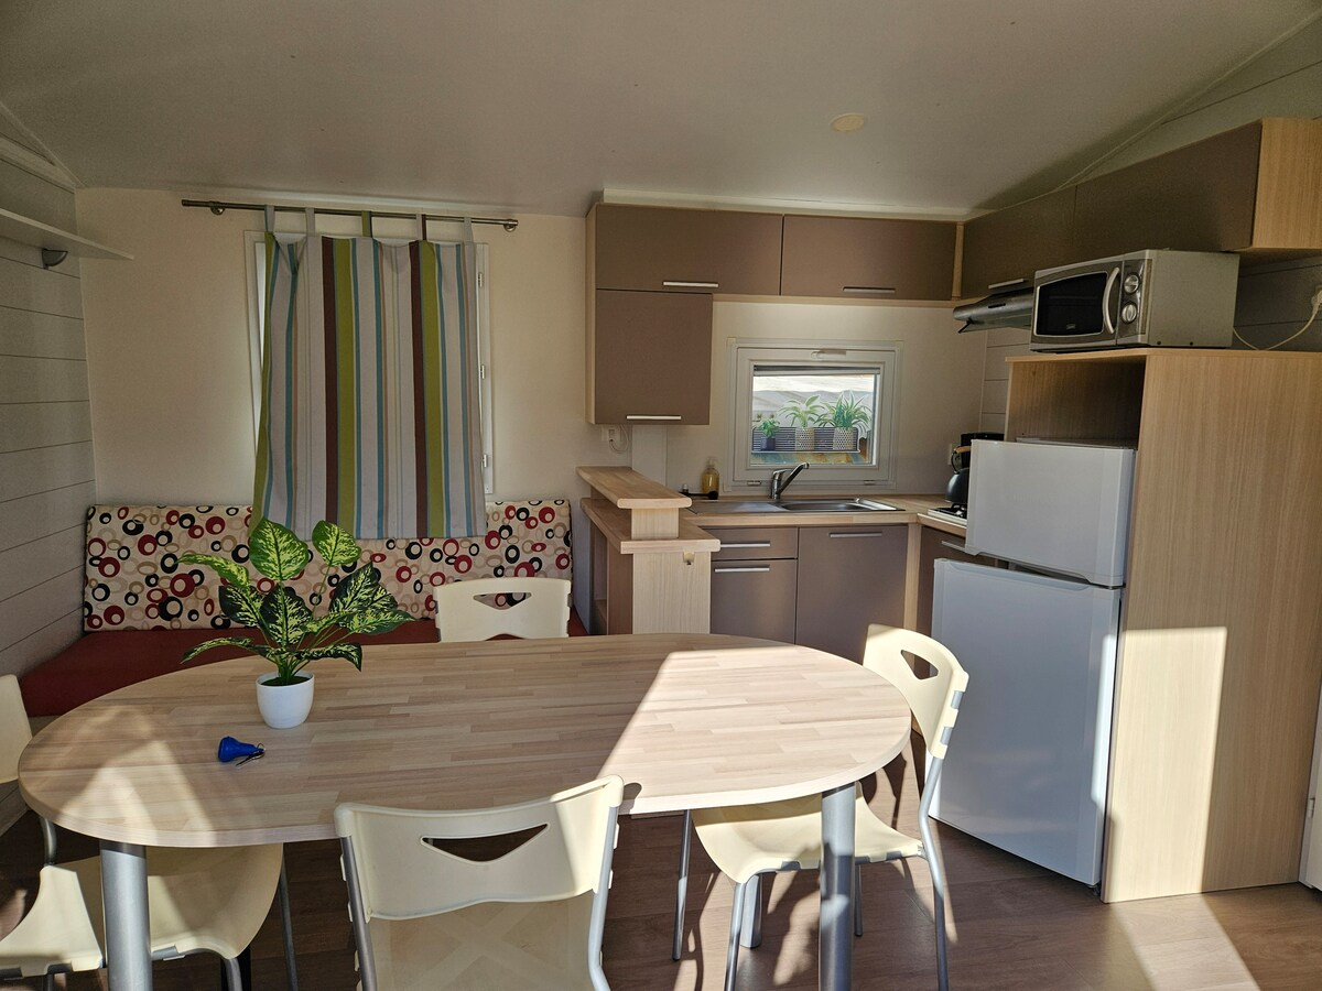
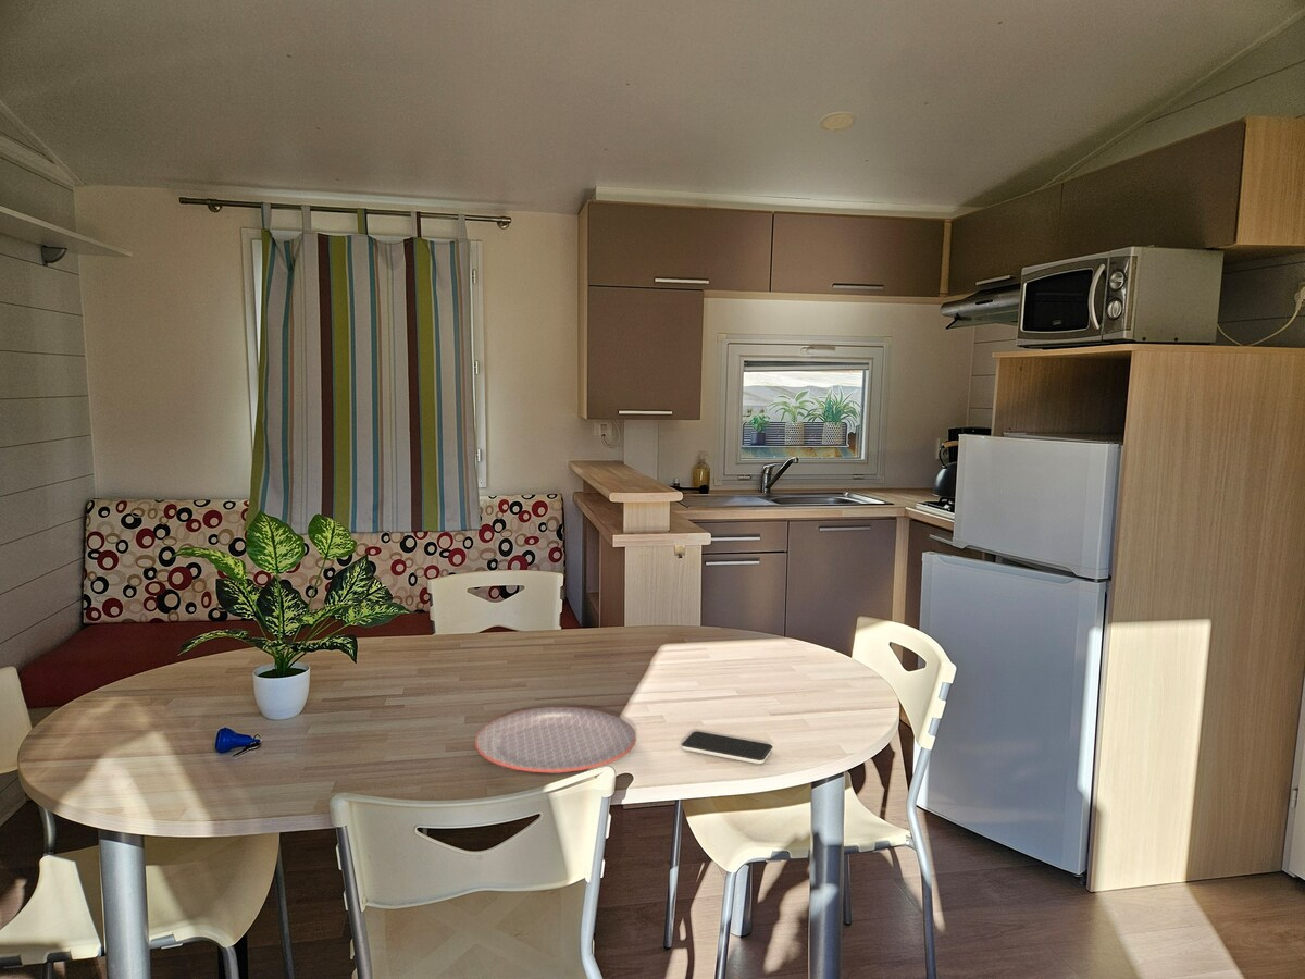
+ smartphone (726, 746)
+ plate (556, 742)
